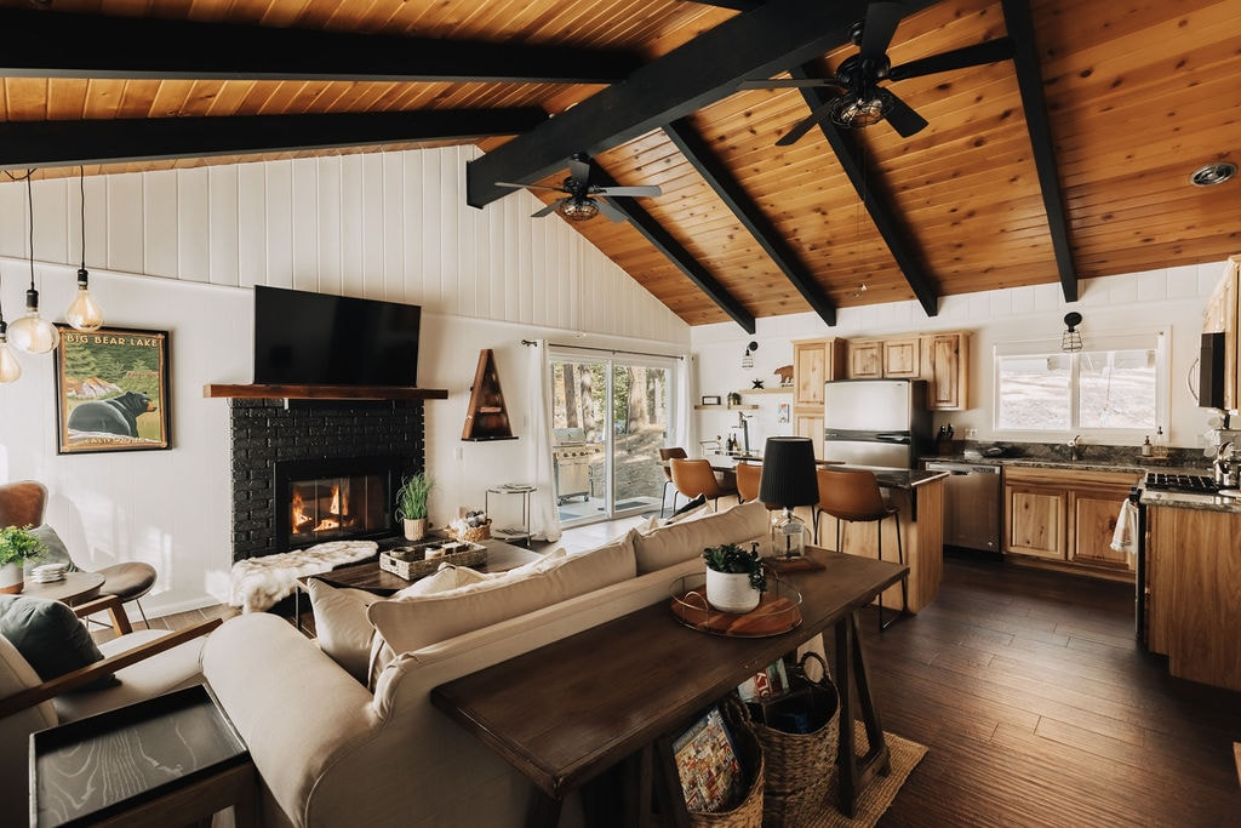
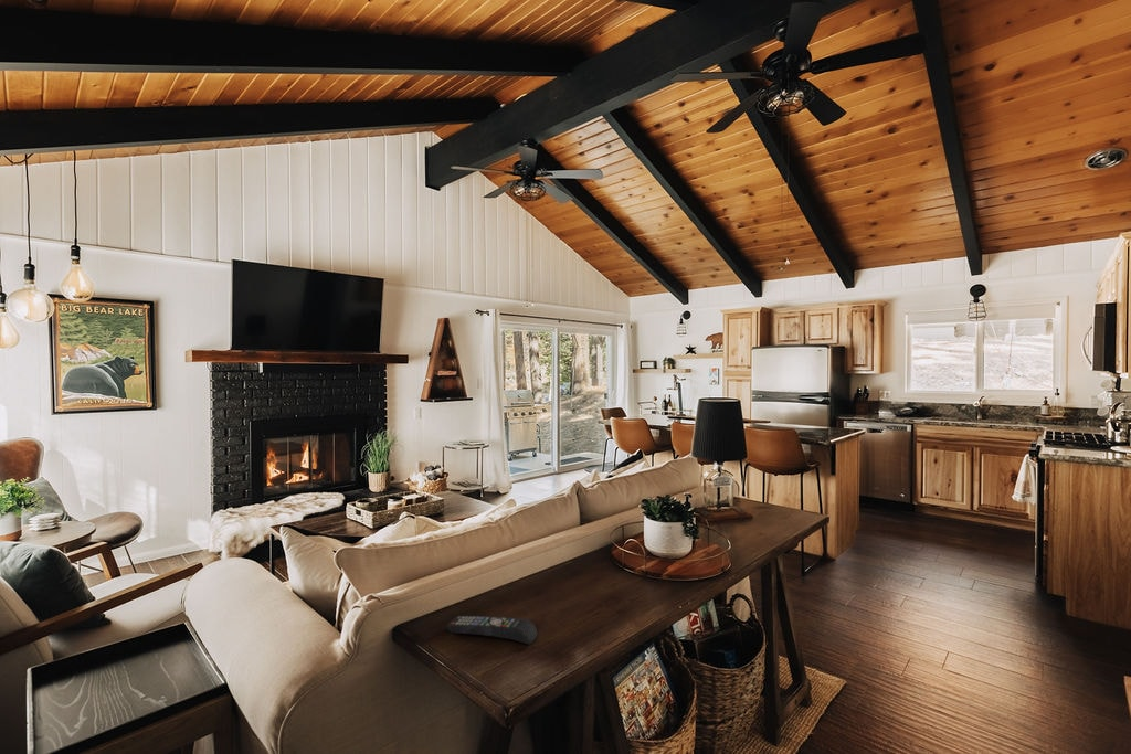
+ remote control (491, 627)
